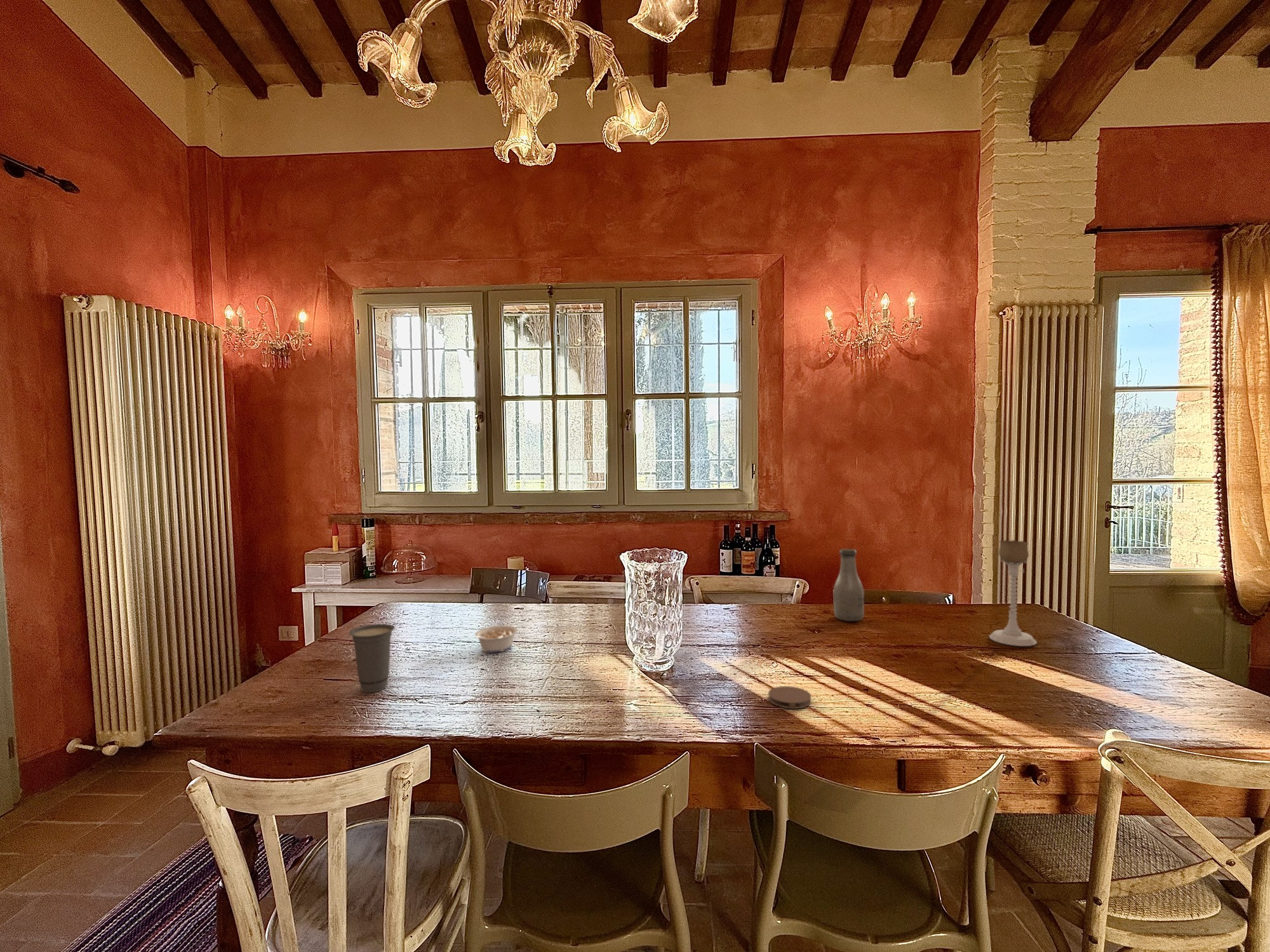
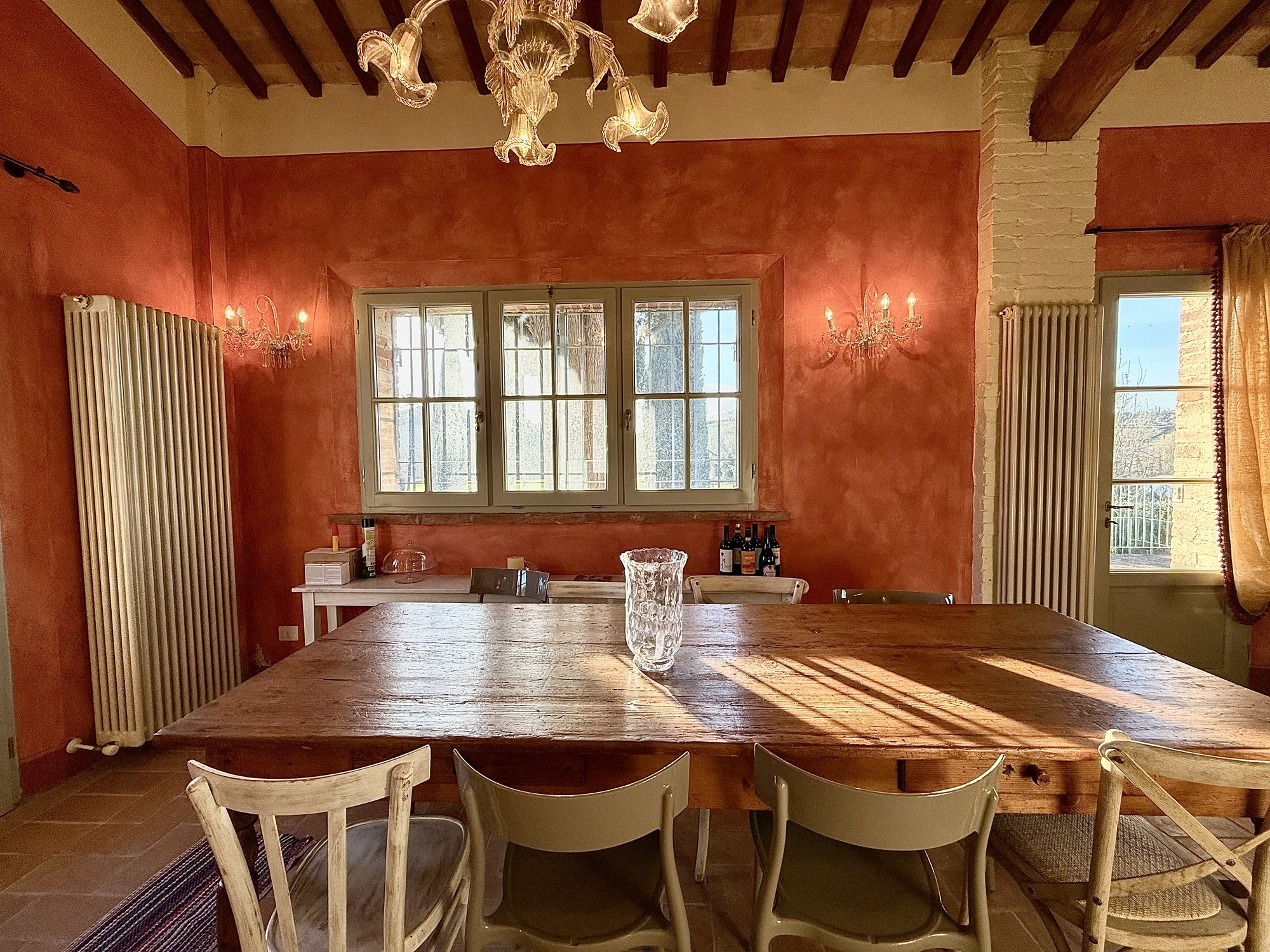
- legume (496, 638)
- bottle (848, 584)
- cup (373, 659)
- candle holder (1013, 591)
- coaster (789, 697)
